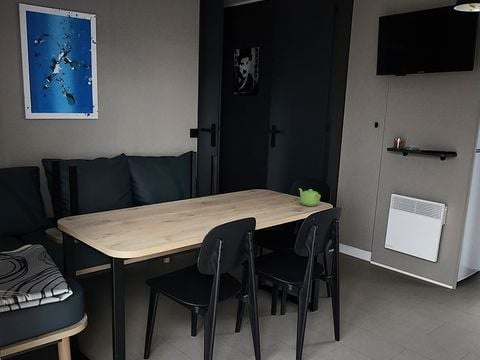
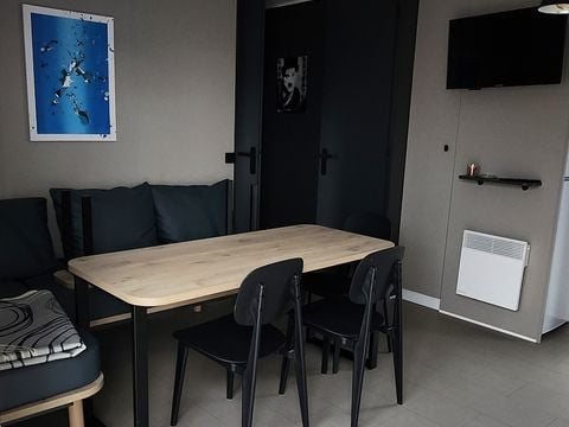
- teapot (309, 196)
